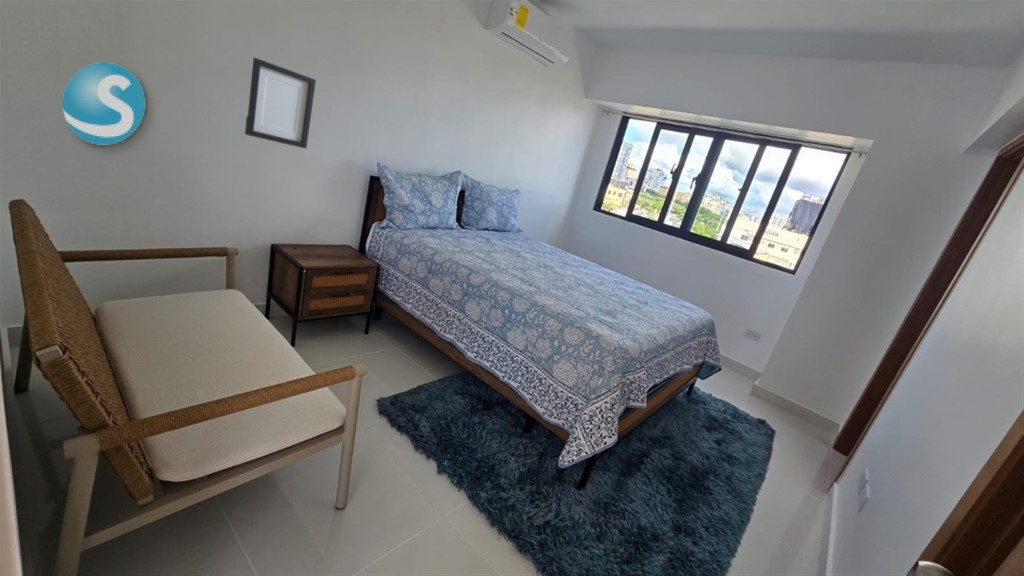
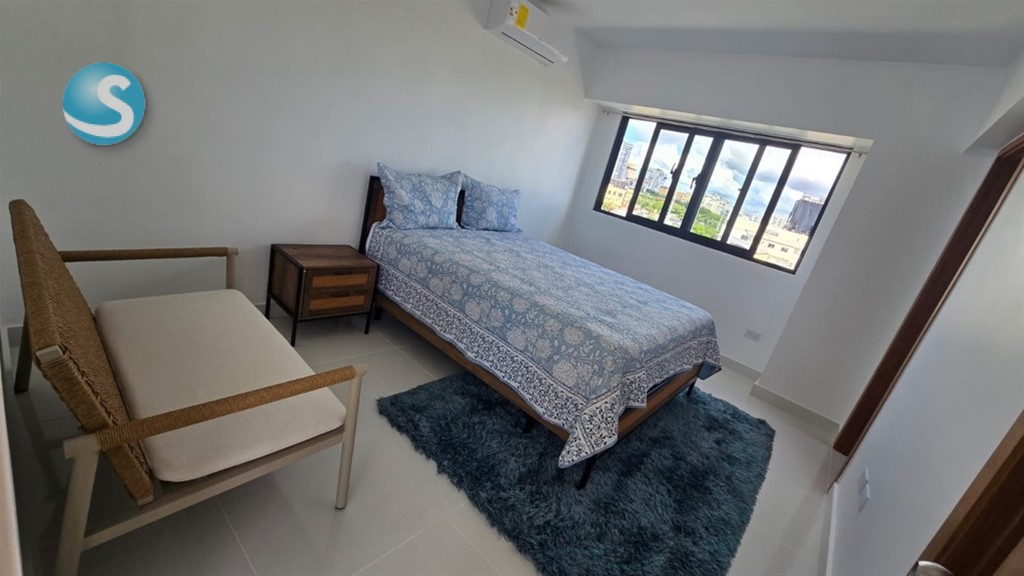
- picture frame (281, 106)
